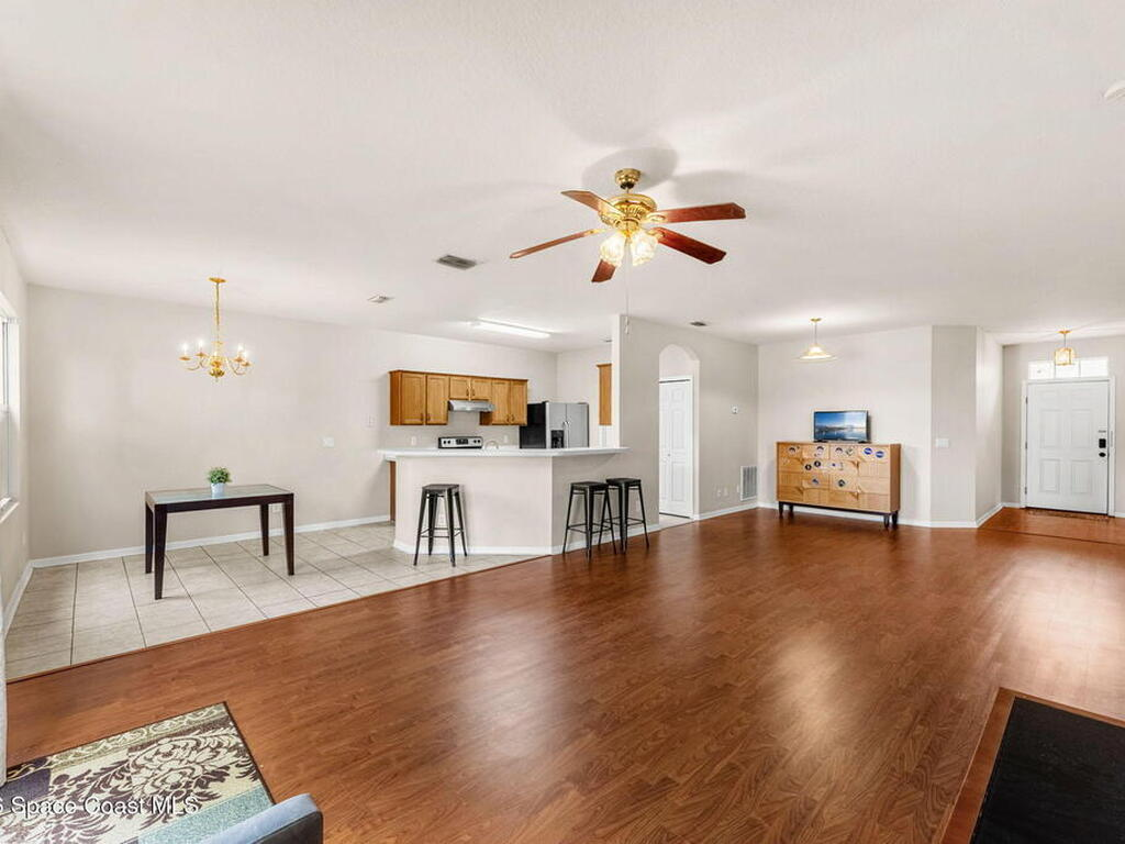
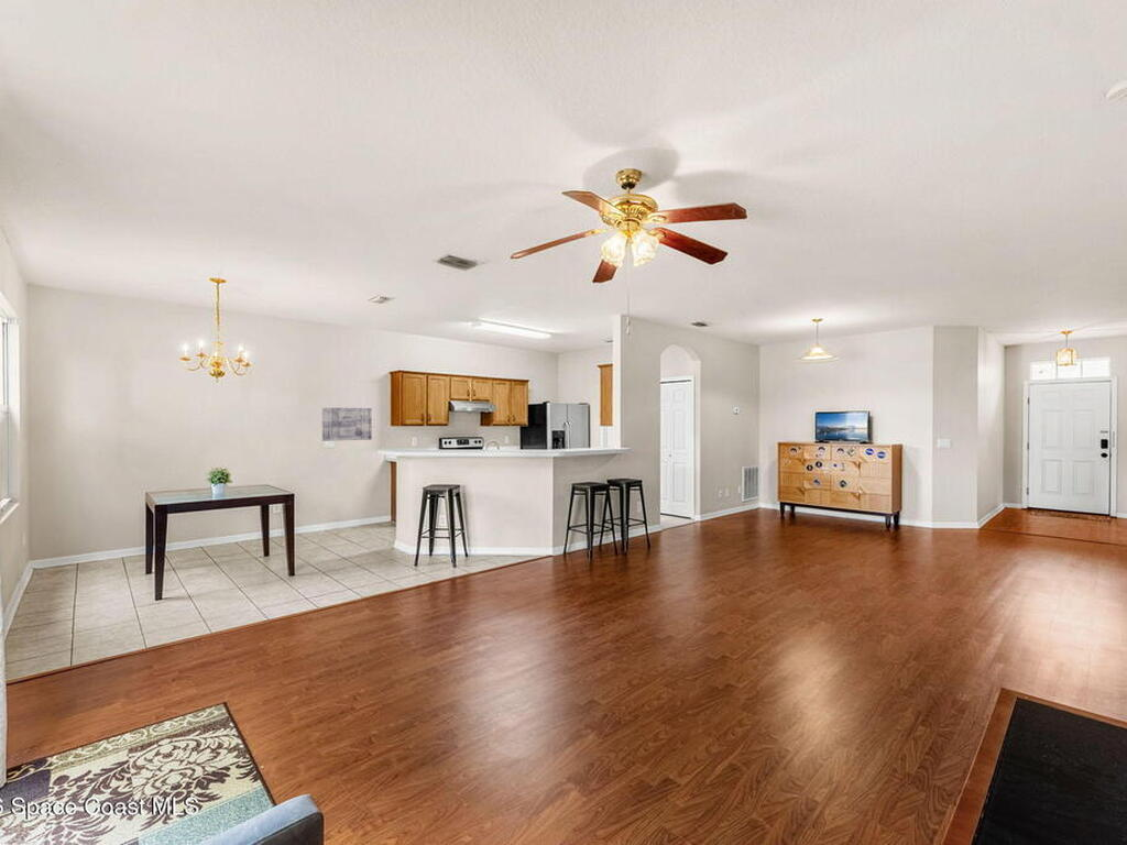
+ wall art (347, 424)
